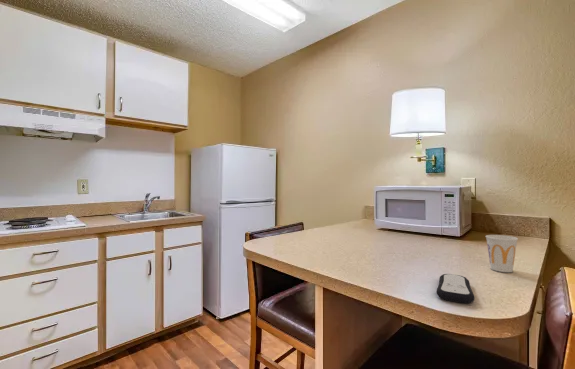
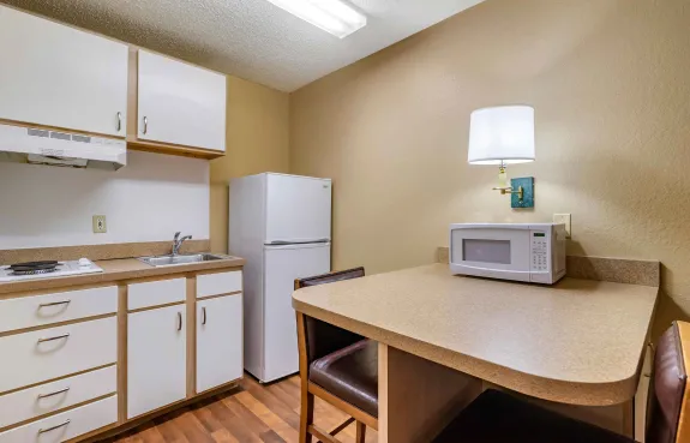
- remote control (454, 286)
- cup (501, 253)
